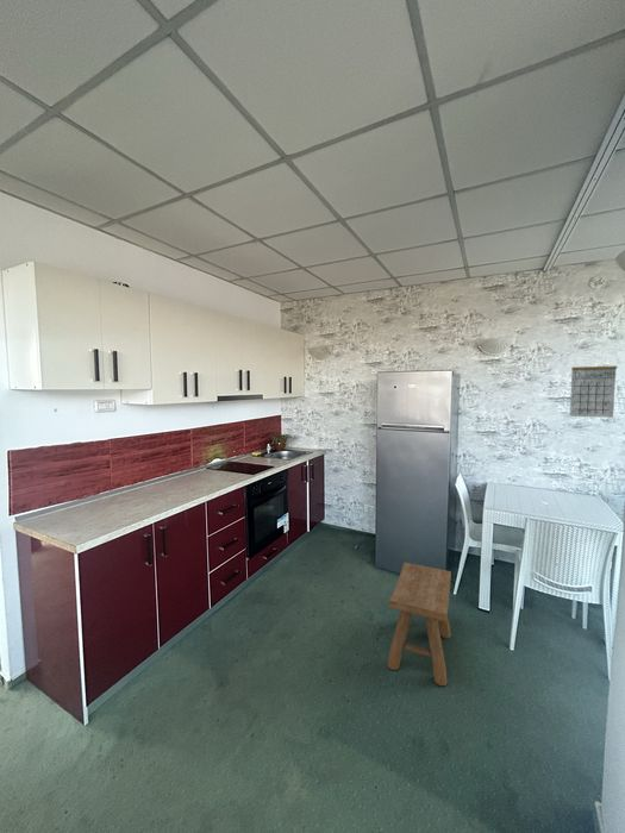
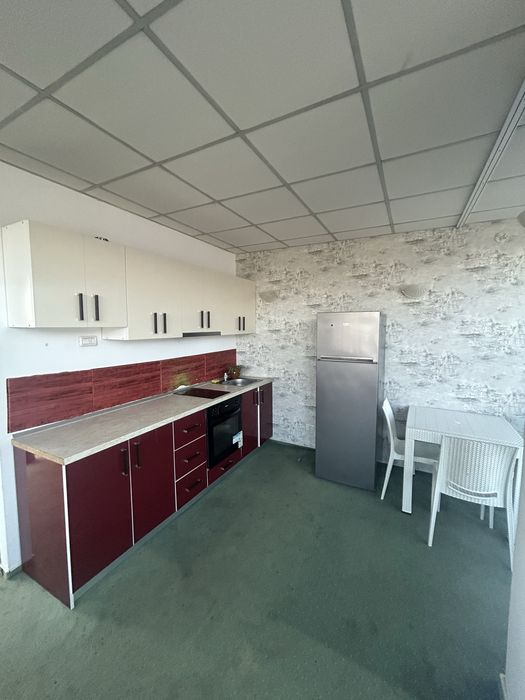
- stool (421, 615)
- calendar (592, 386)
